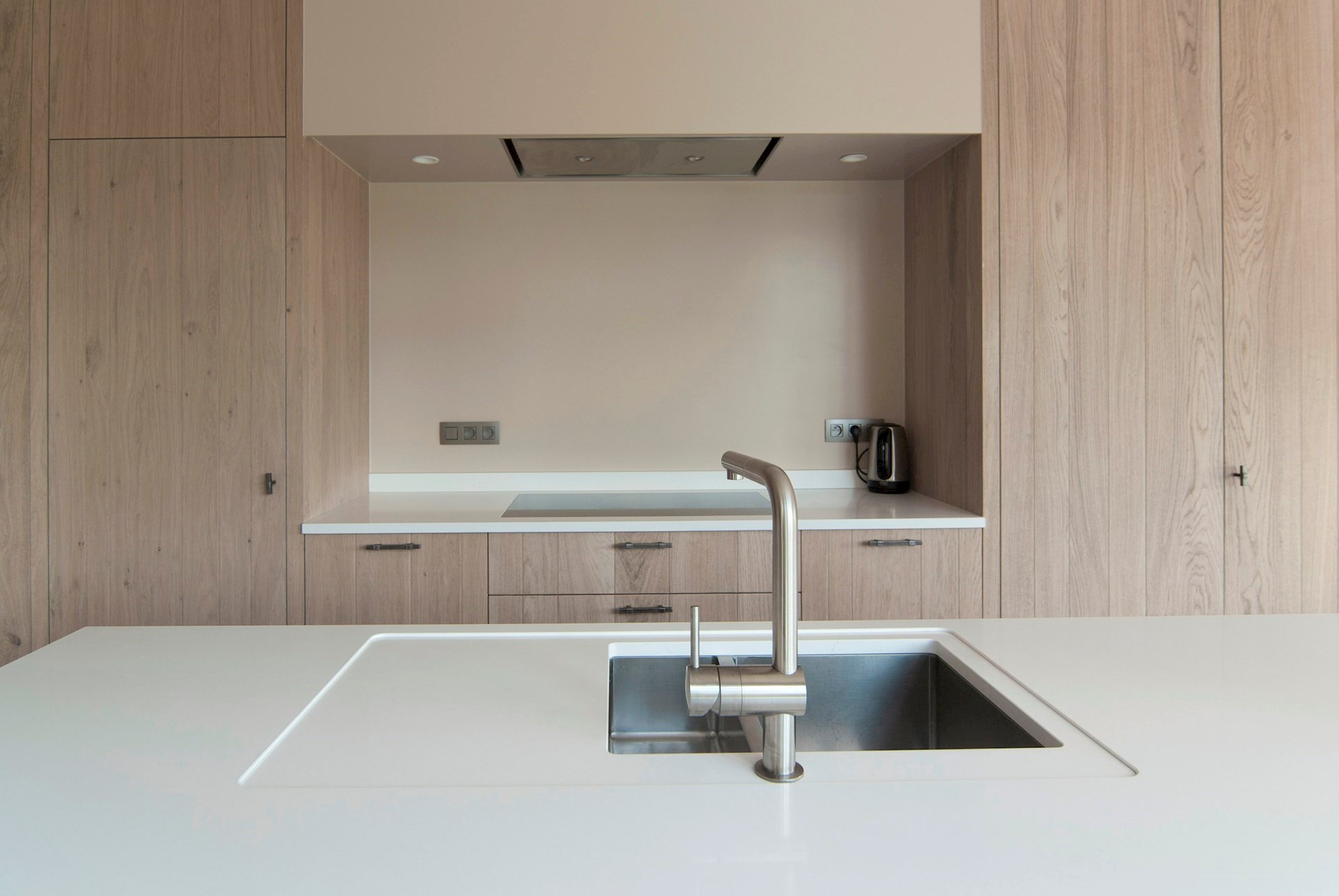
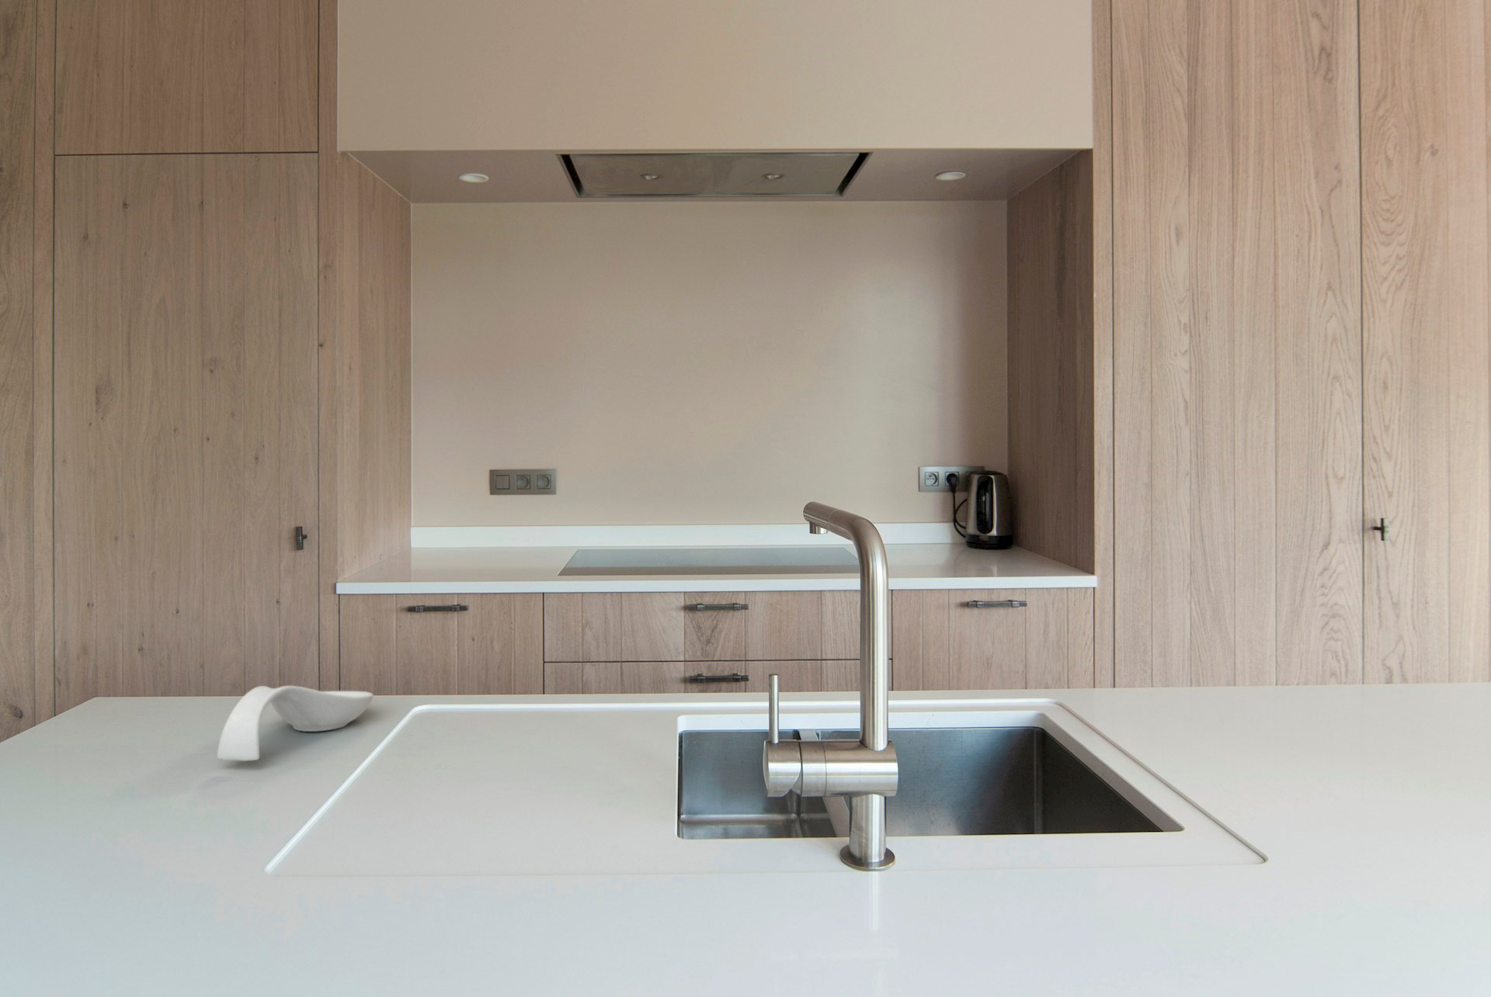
+ spoon rest (297, 708)
